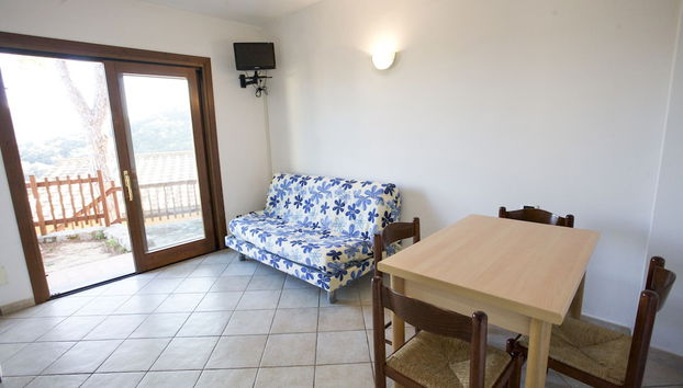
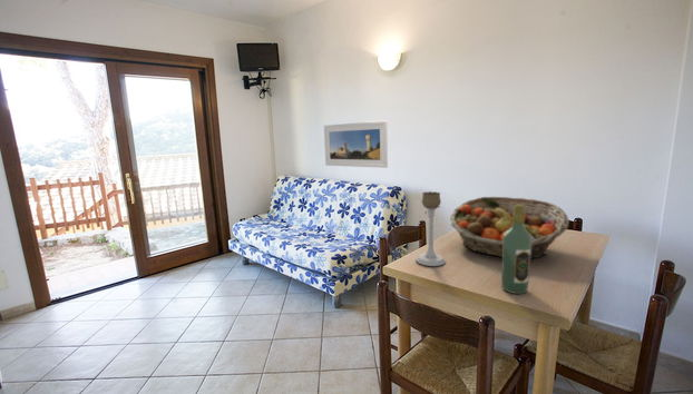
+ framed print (353, 145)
+ wine bottle (516, 248)
+ candle holder (430, 227)
+ fruit basket (504, 225)
